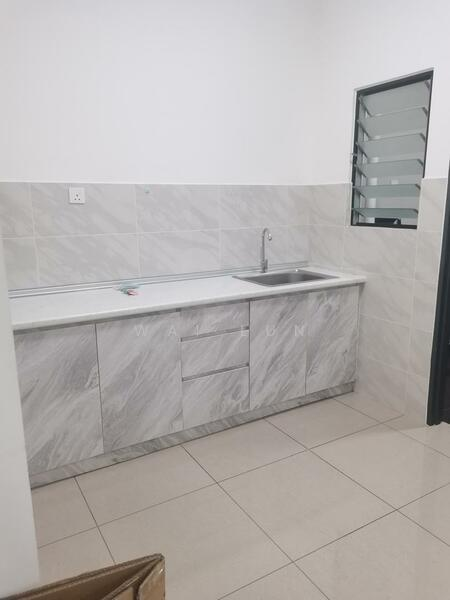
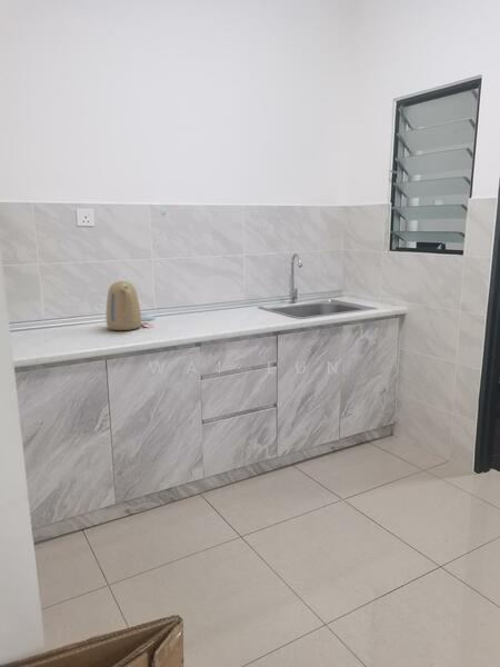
+ kettle (123, 305)
